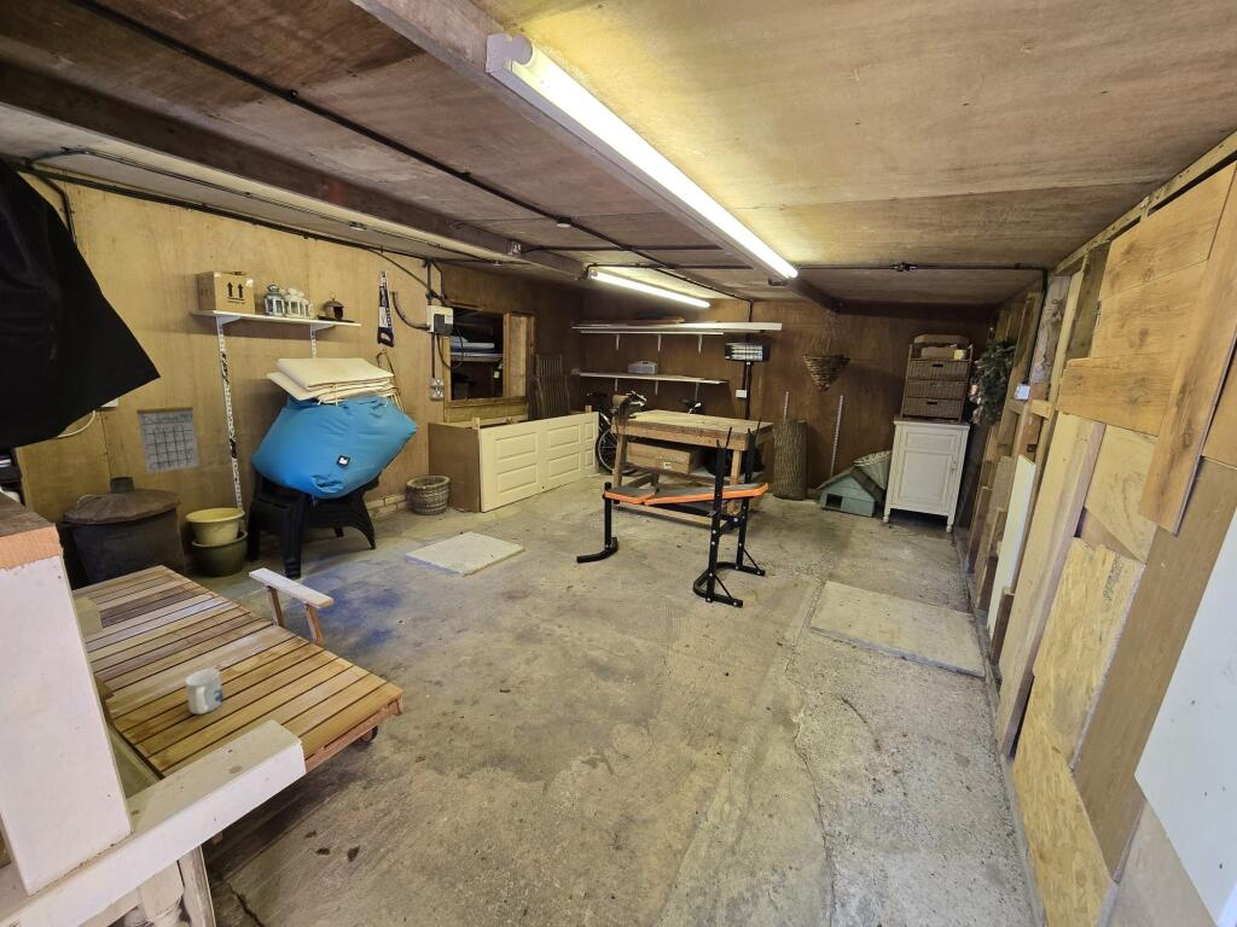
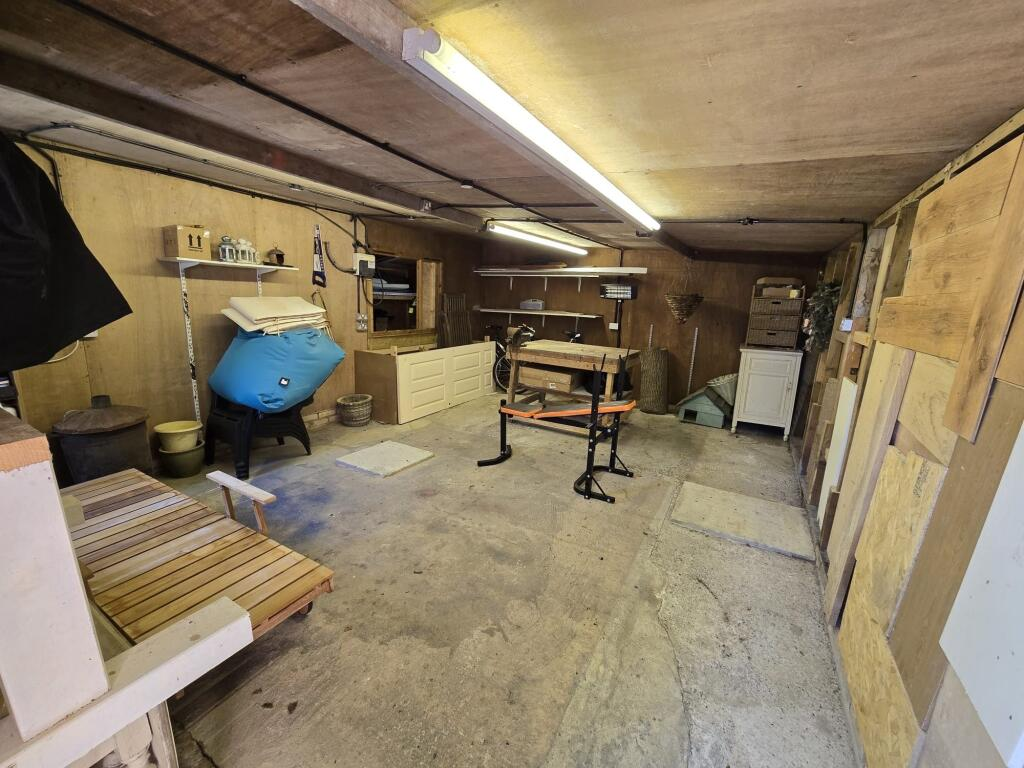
- mug (205, 693)
- calendar (168, 431)
